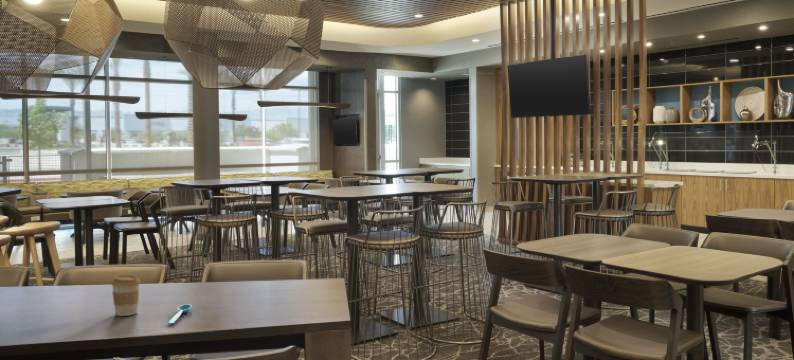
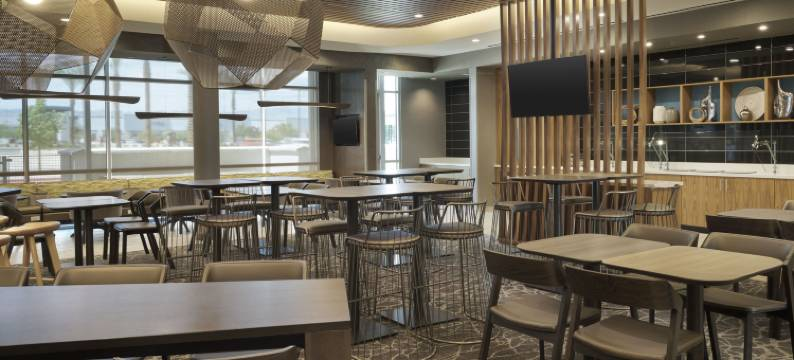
- coffee cup (126, 294)
- spoon (179, 313)
